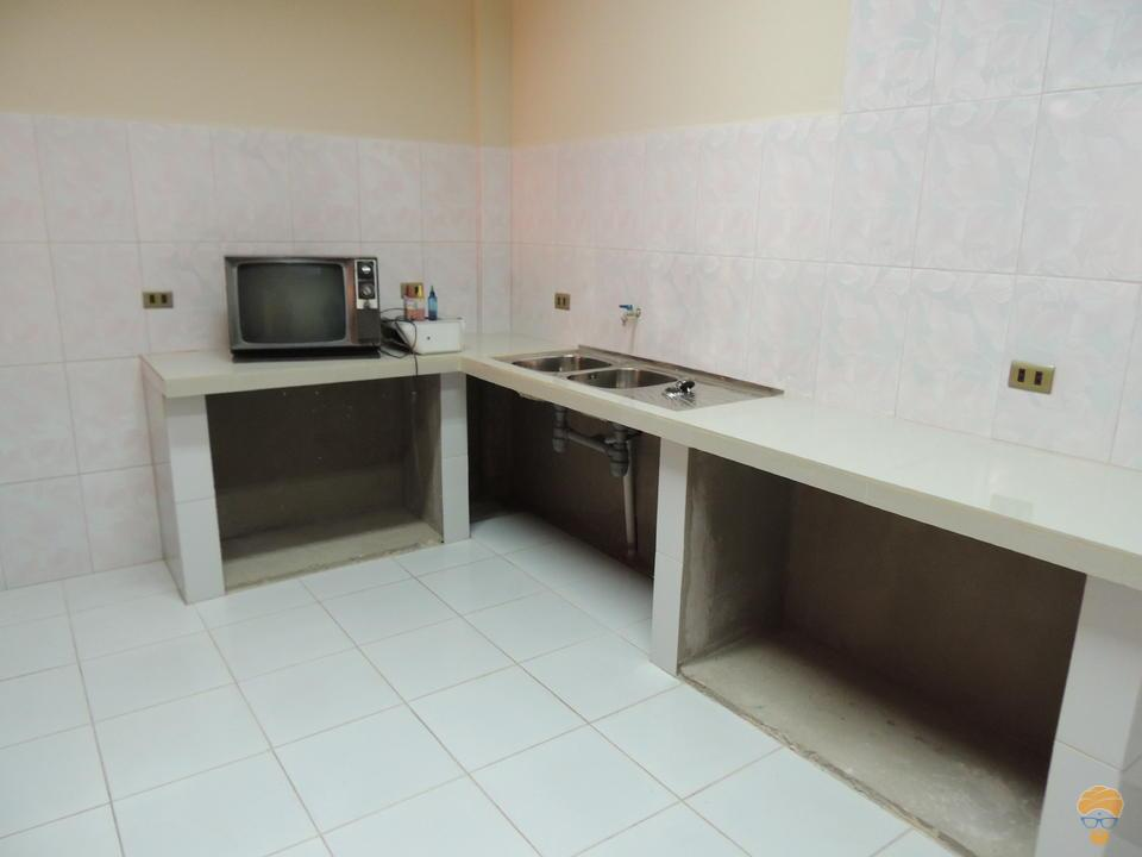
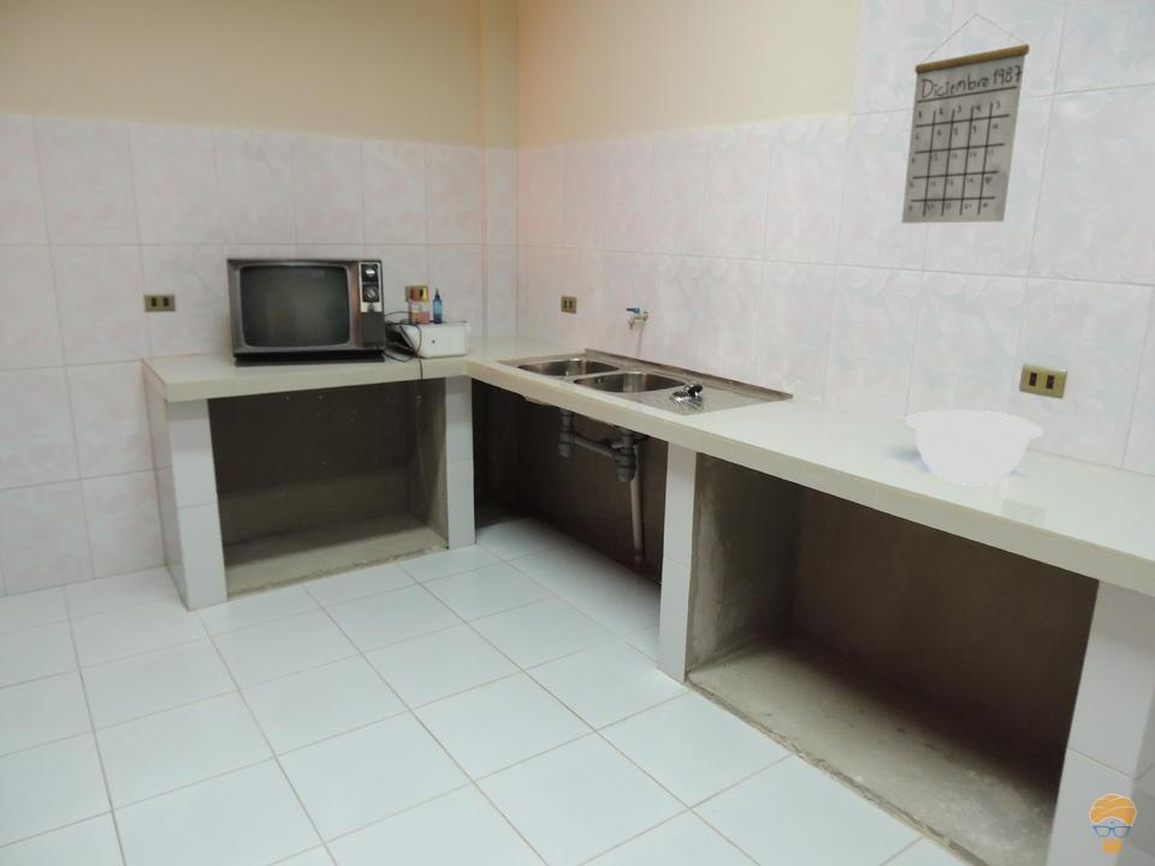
+ mixing bowl (969, 449)
+ calendar (961, 120)
